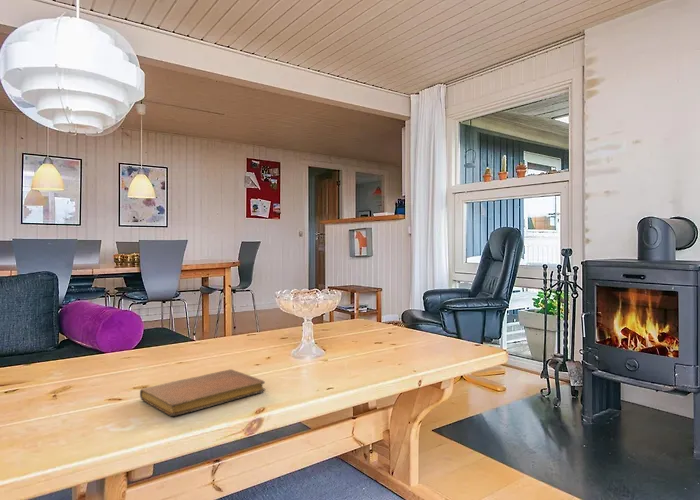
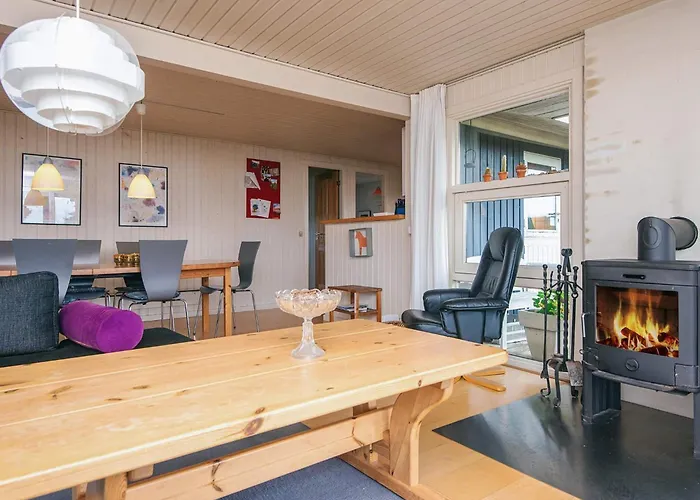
- notebook (204, 389)
